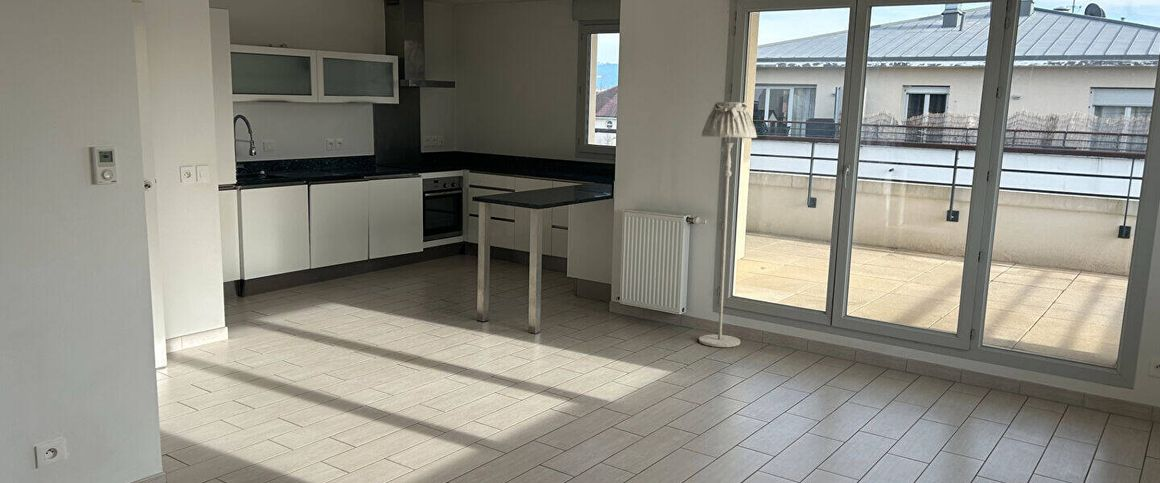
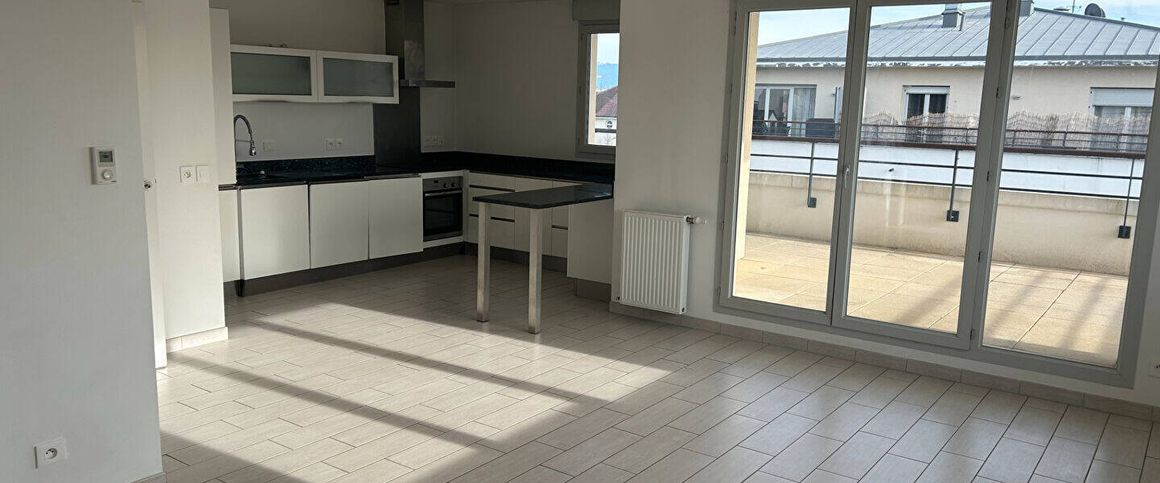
- floor lamp (724, 224)
